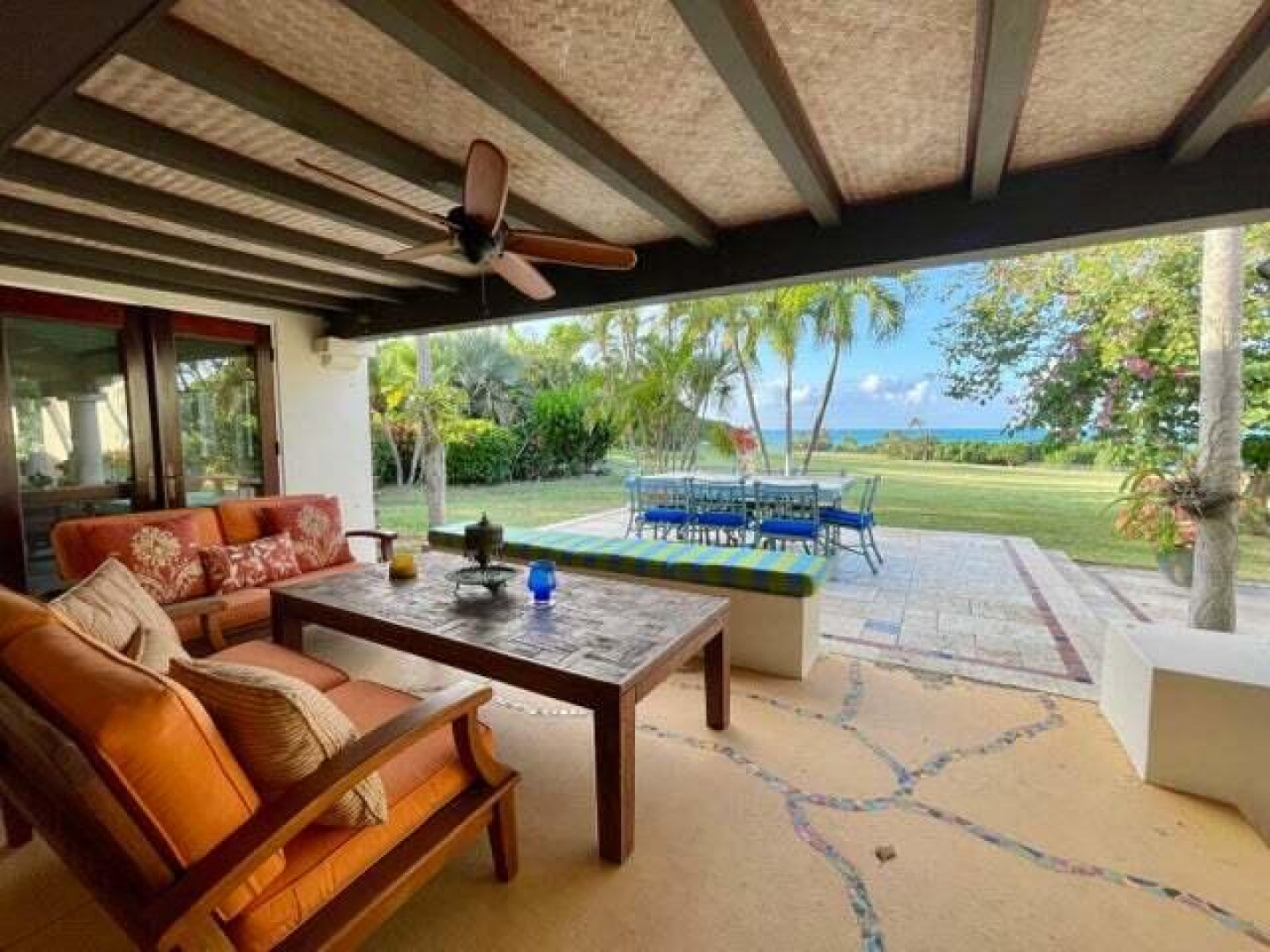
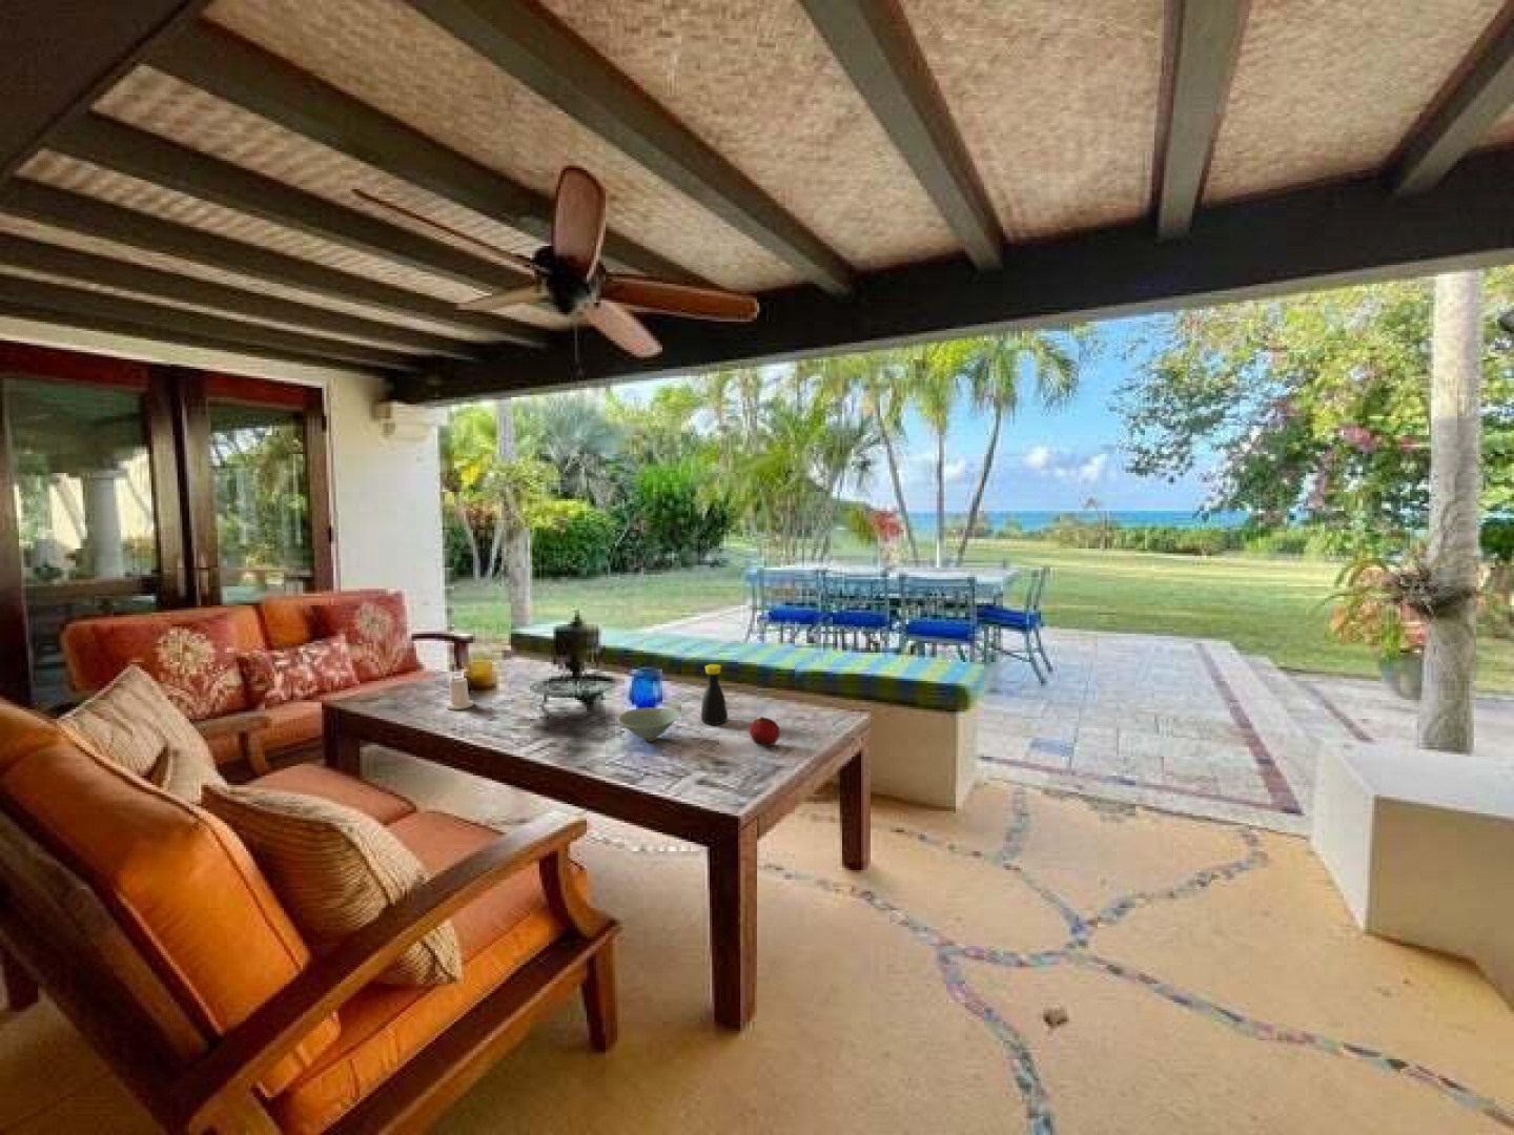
+ fruit (764, 731)
+ bowl (650, 726)
+ bottle (713, 693)
+ candle (459, 690)
